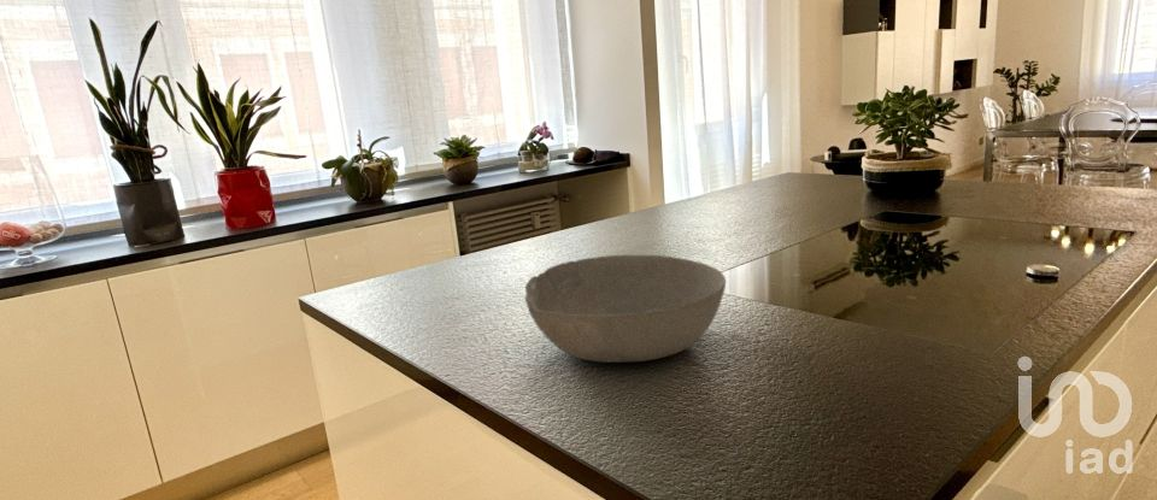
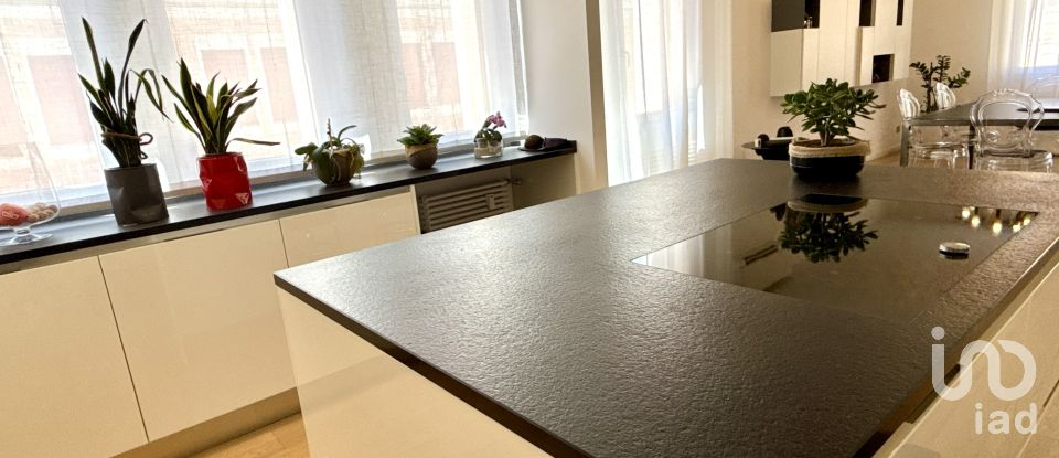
- bowl (626, 310)
